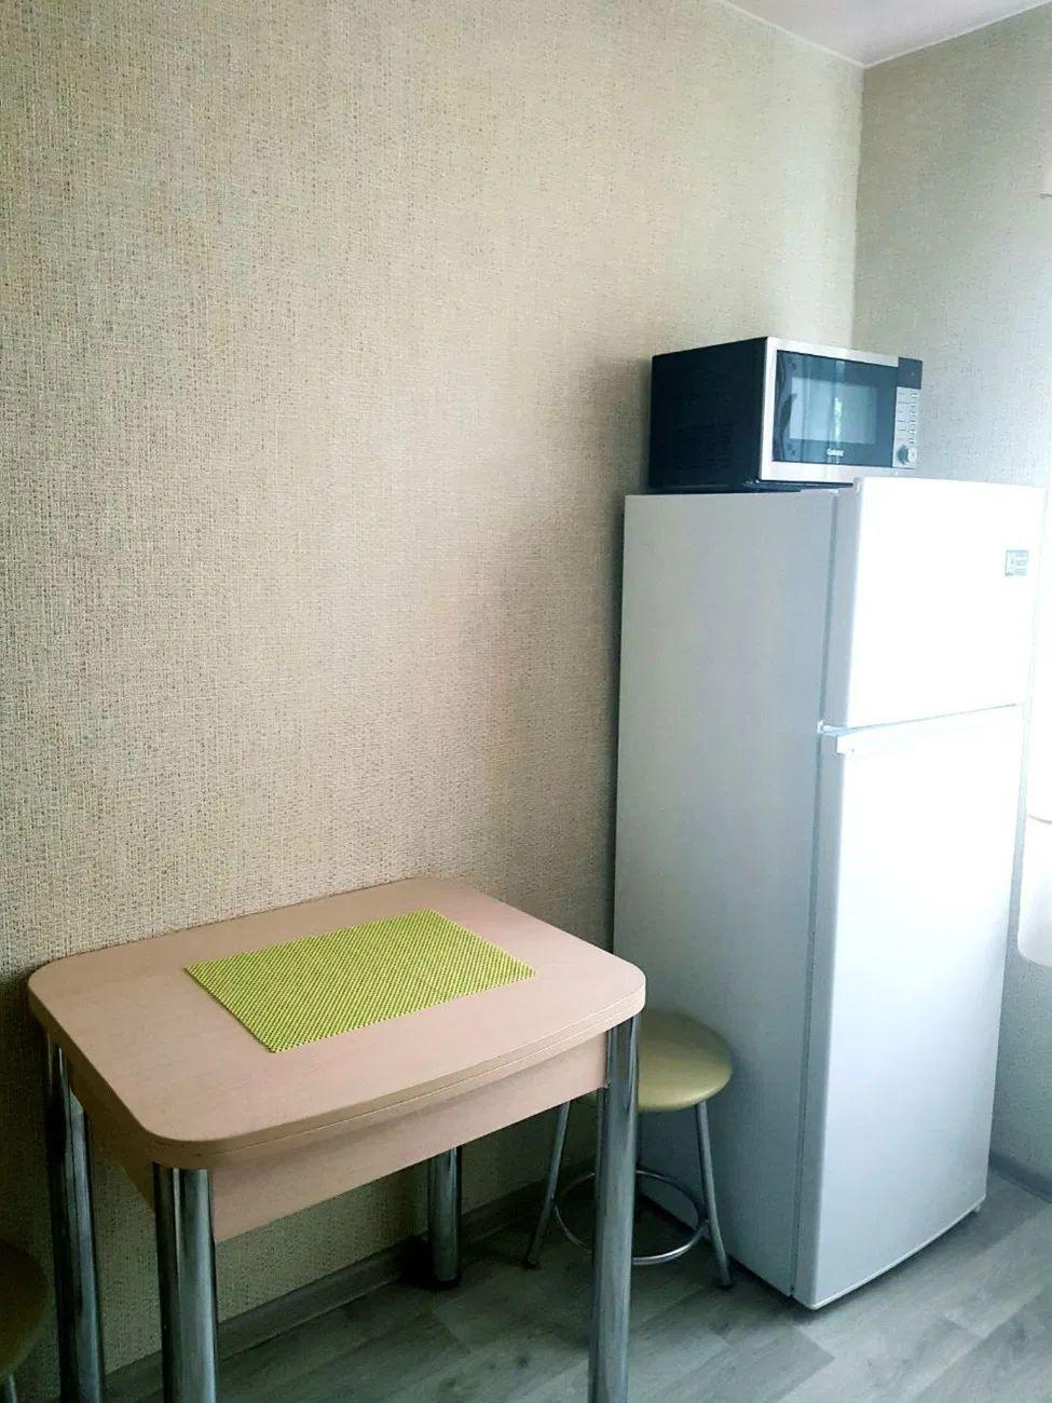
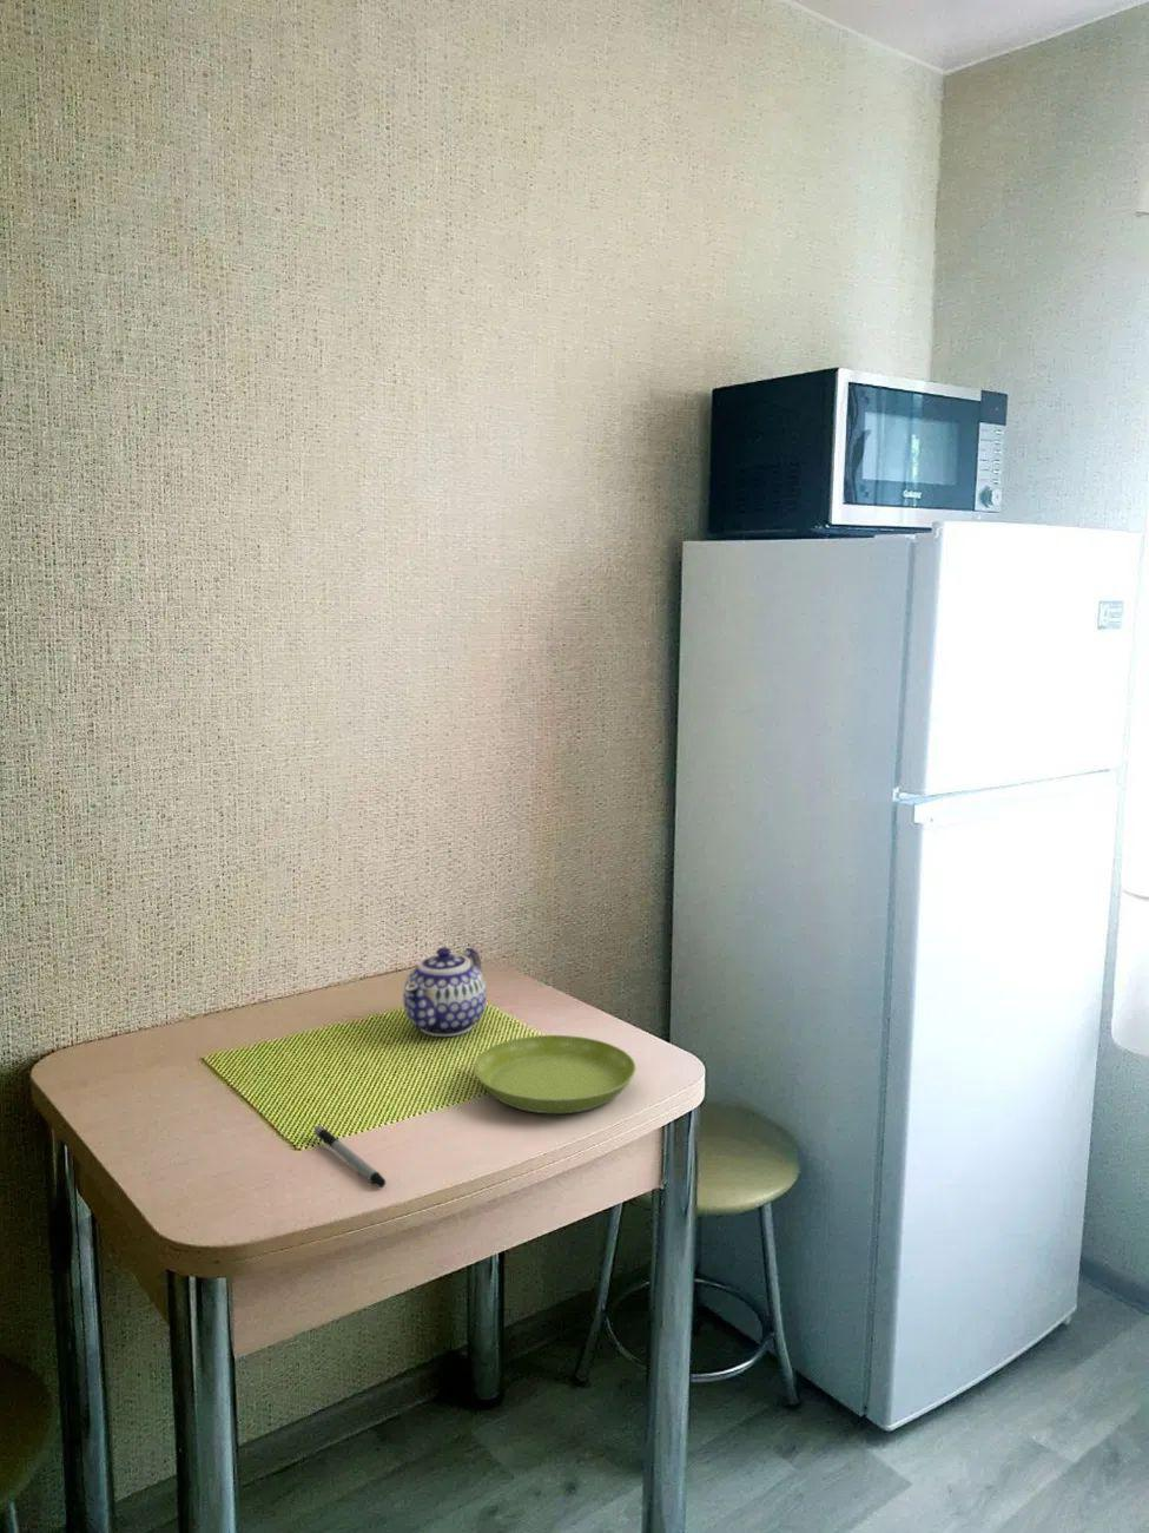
+ teapot (444, 987)
+ saucer (554, 1076)
+ pen (345, 1153)
